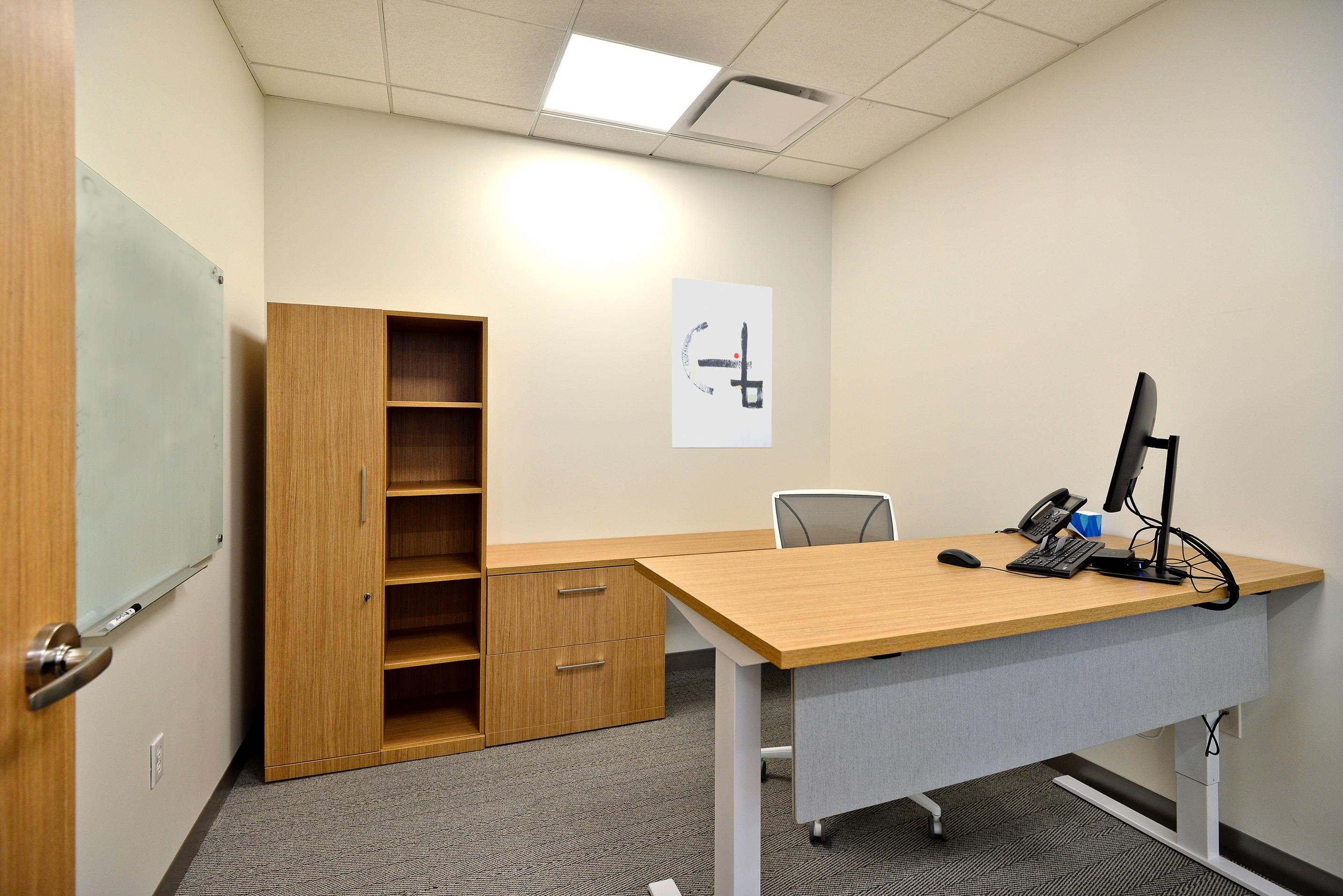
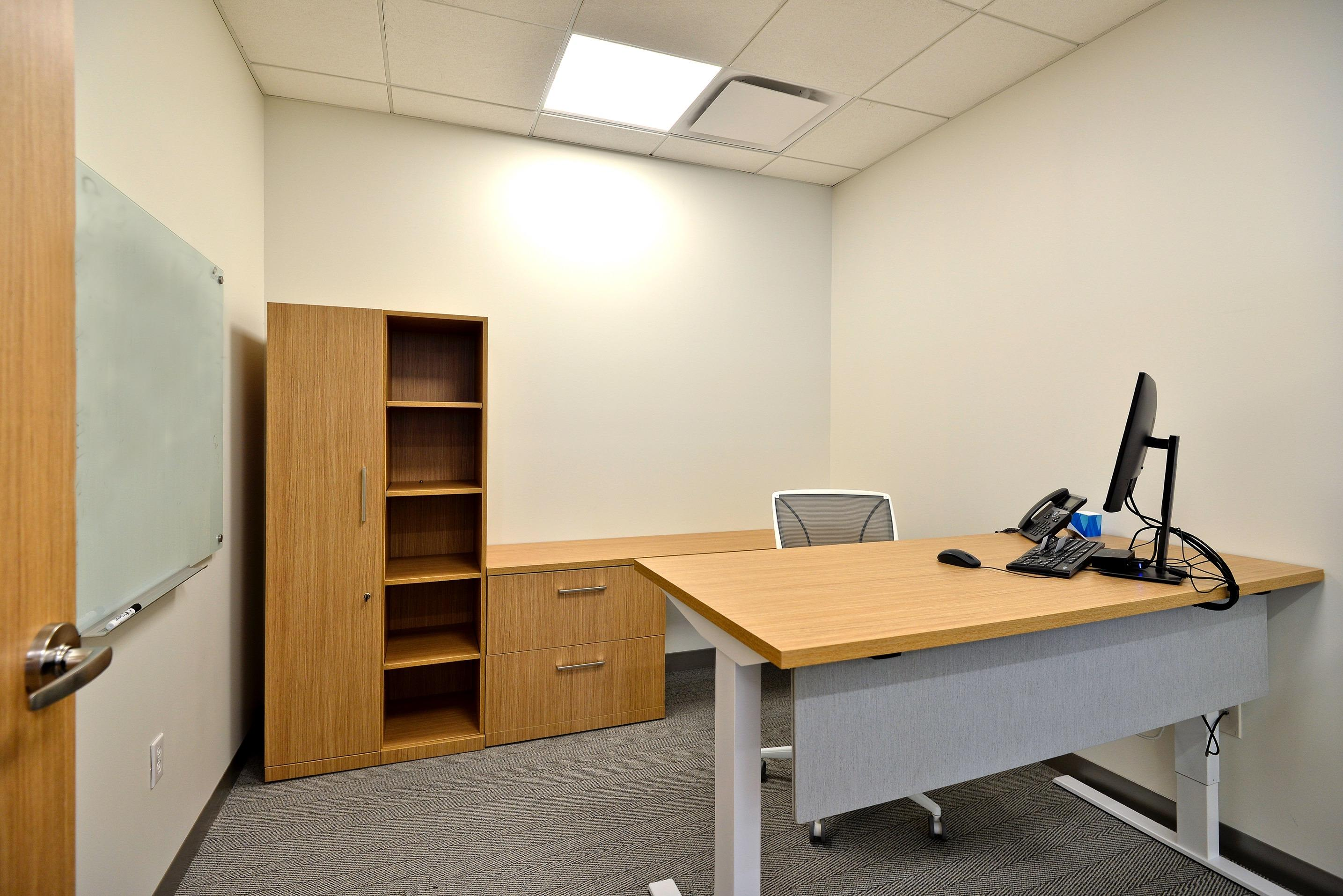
- wall art (723, 365)
